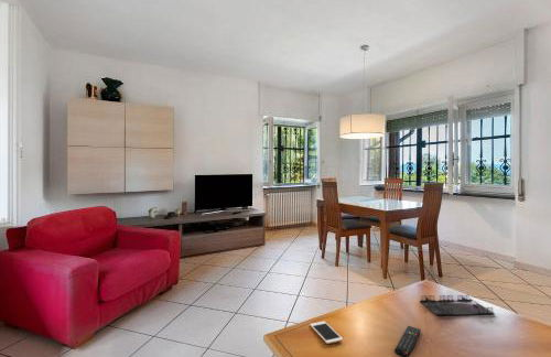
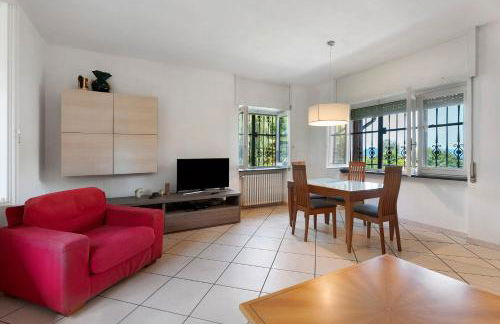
- remote control (408, 340)
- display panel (455, 304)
- cell phone (325, 332)
